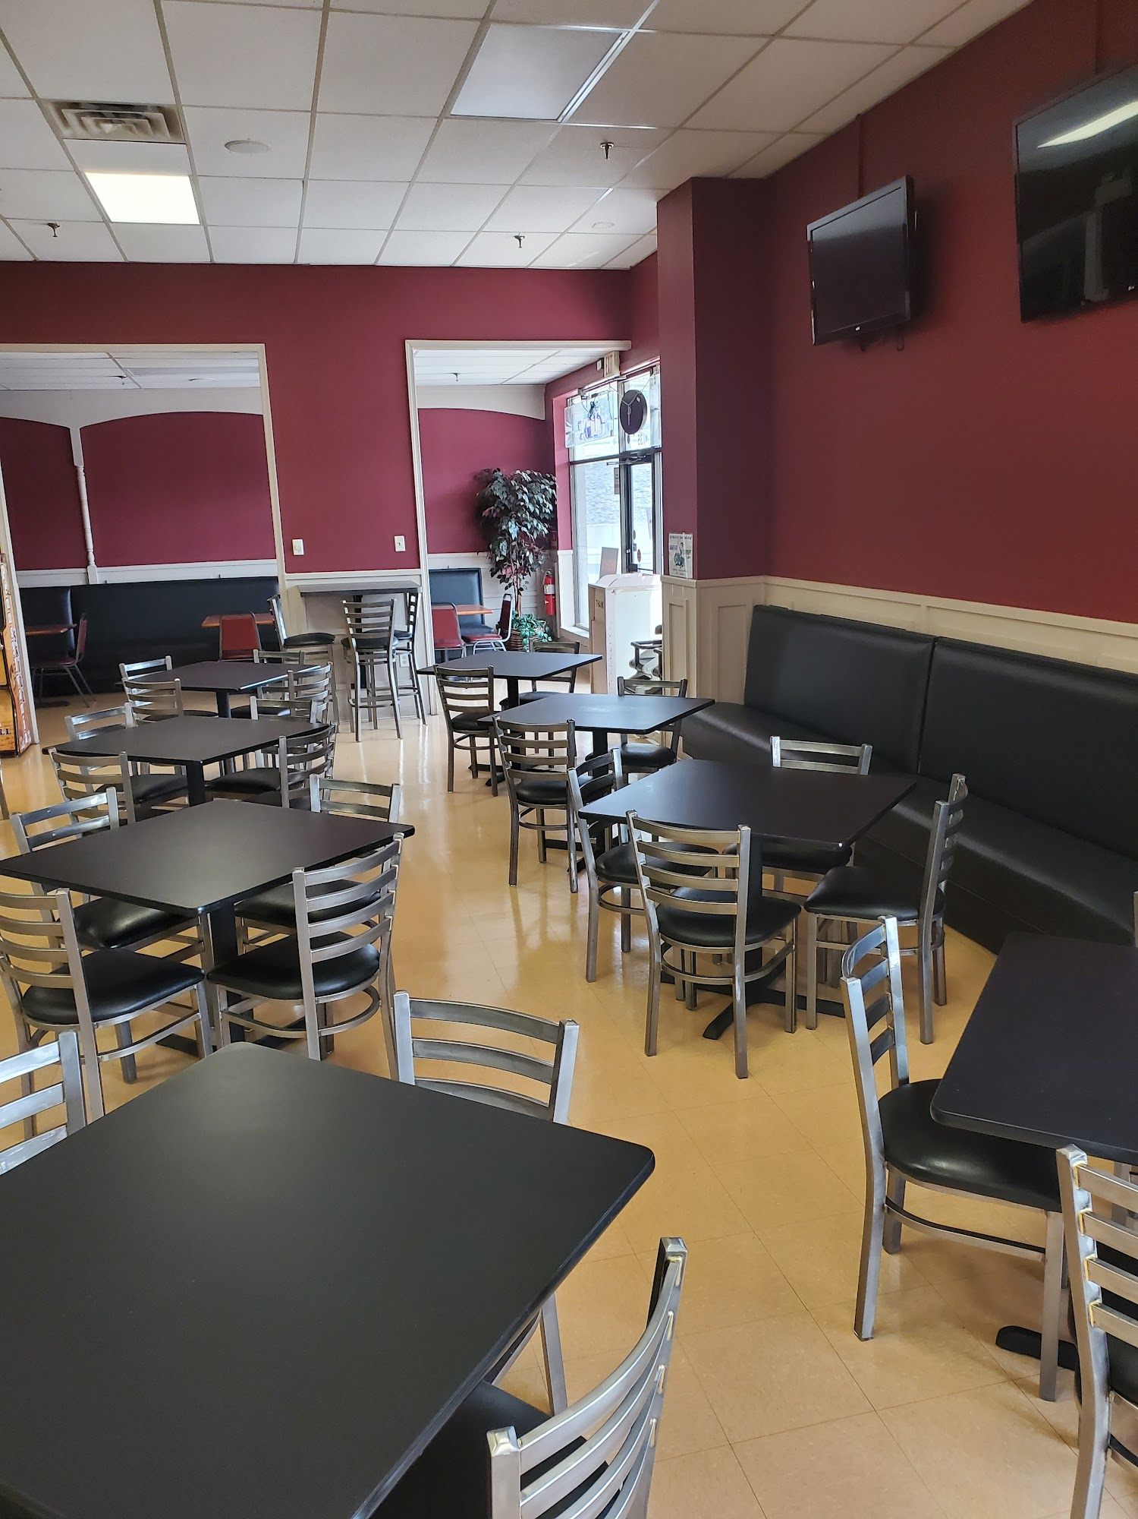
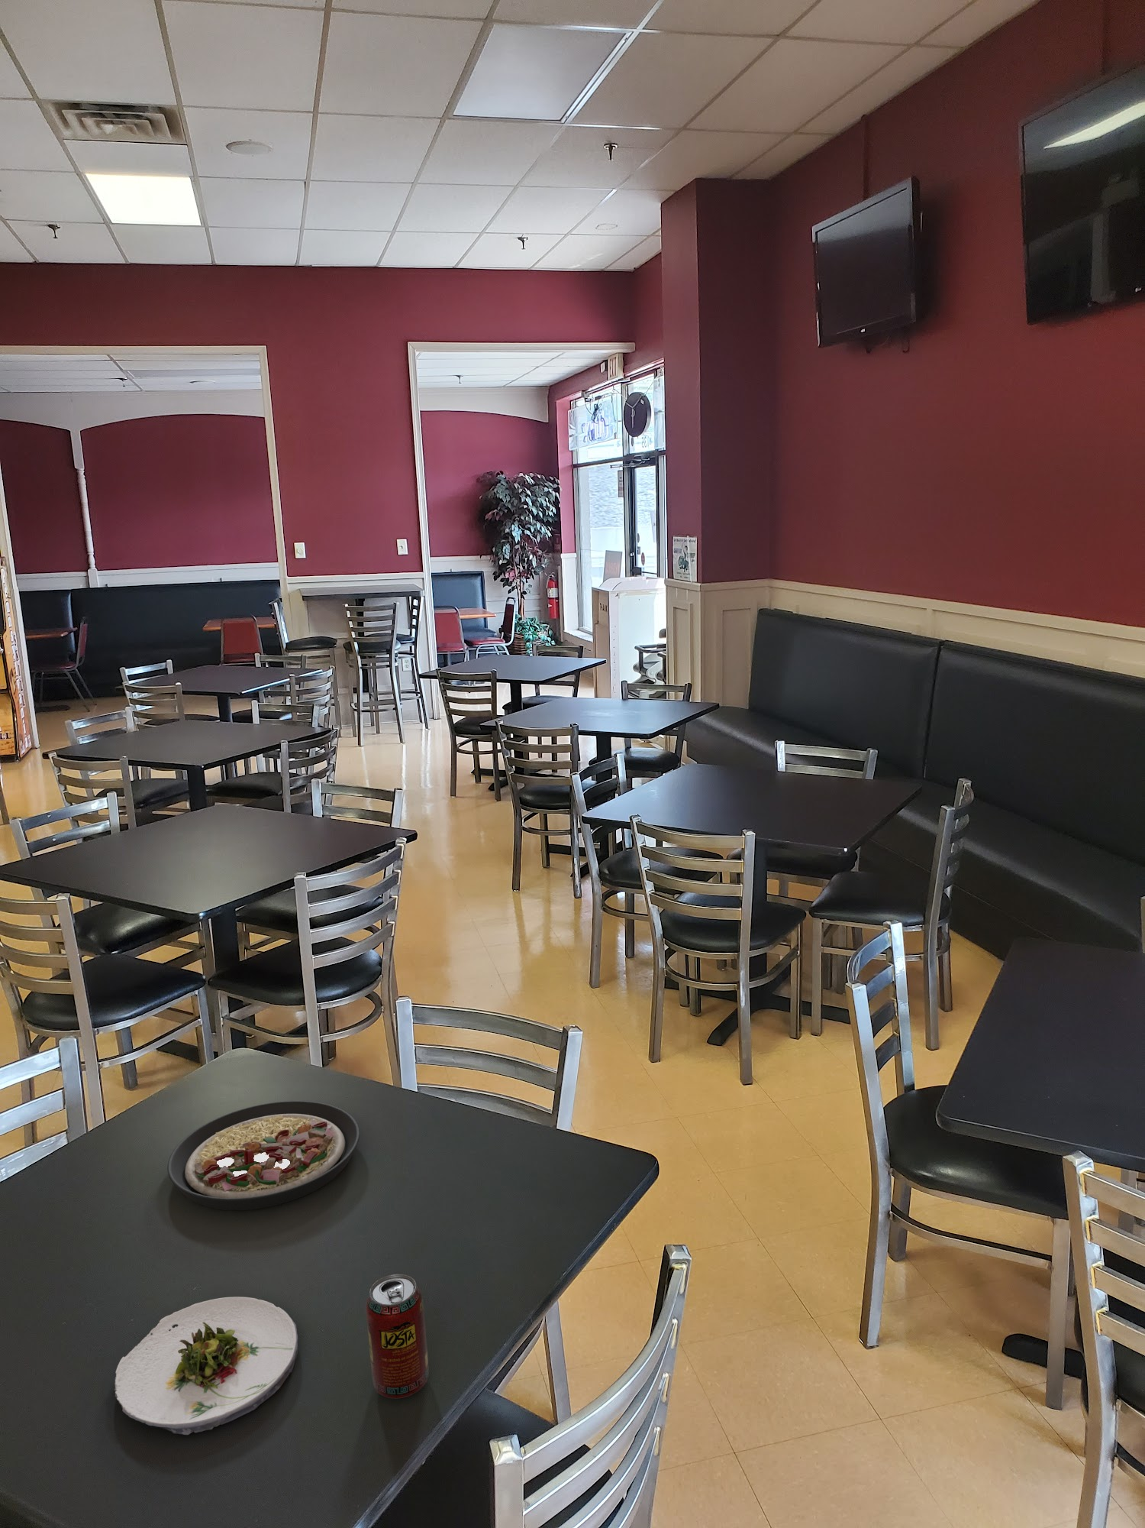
+ salad plate (209, 1350)
+ plate (266, 1149)
+ beverage can (397, 1335)
